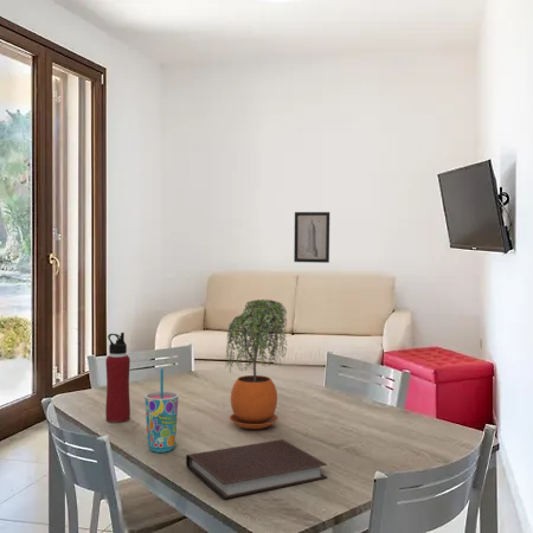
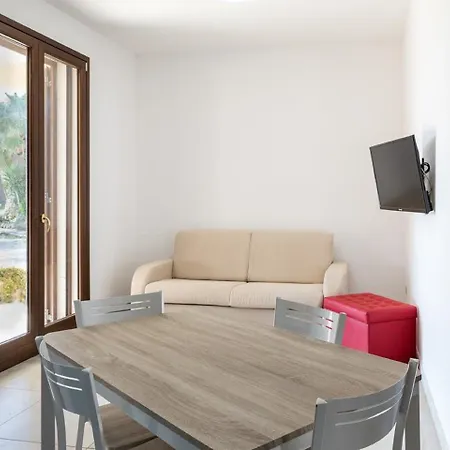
- water bottle (117, 375)
- wall art (312, 237)
- cup (161, 409)
- potted plant (255, 361)
- notebook (255, 465)
